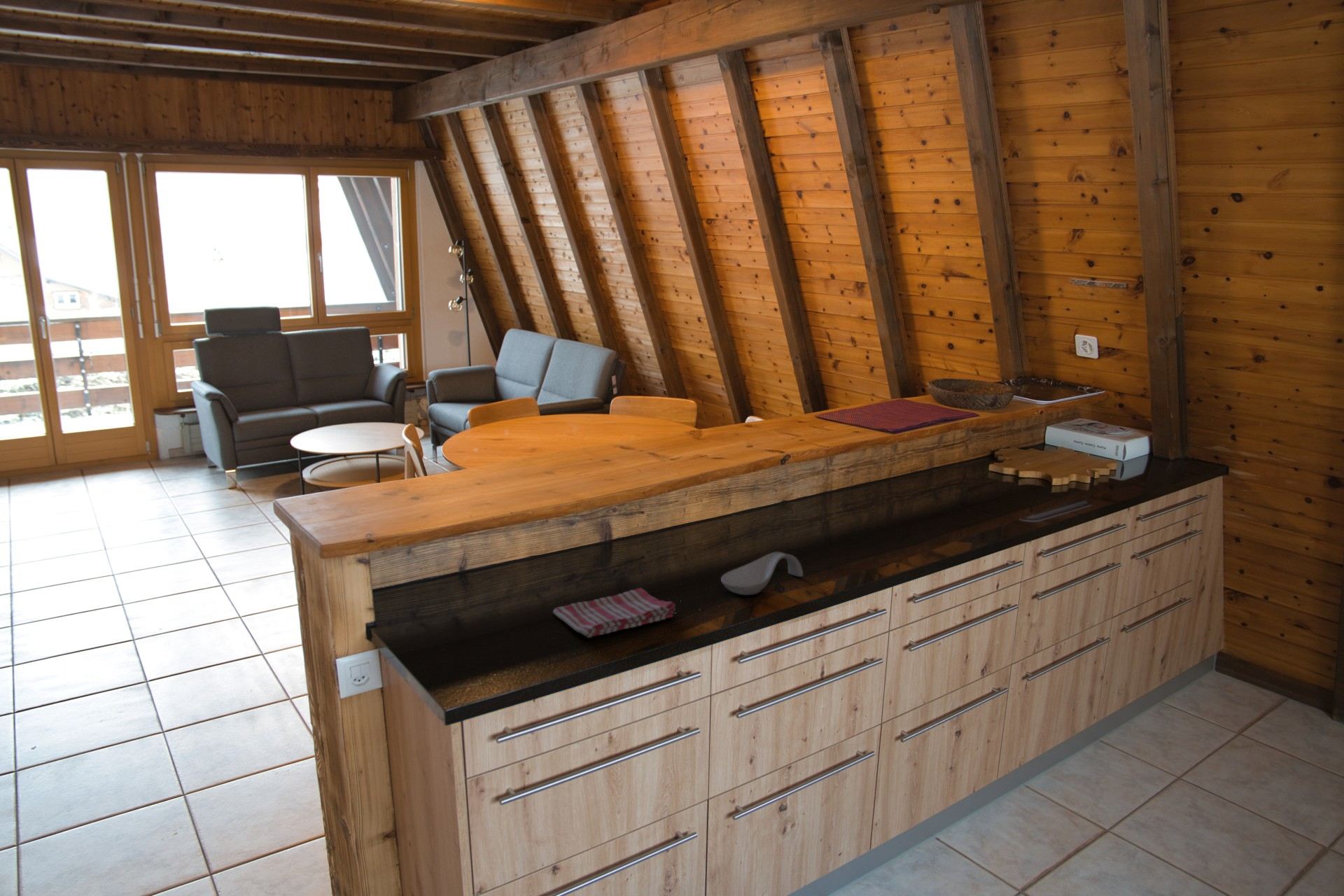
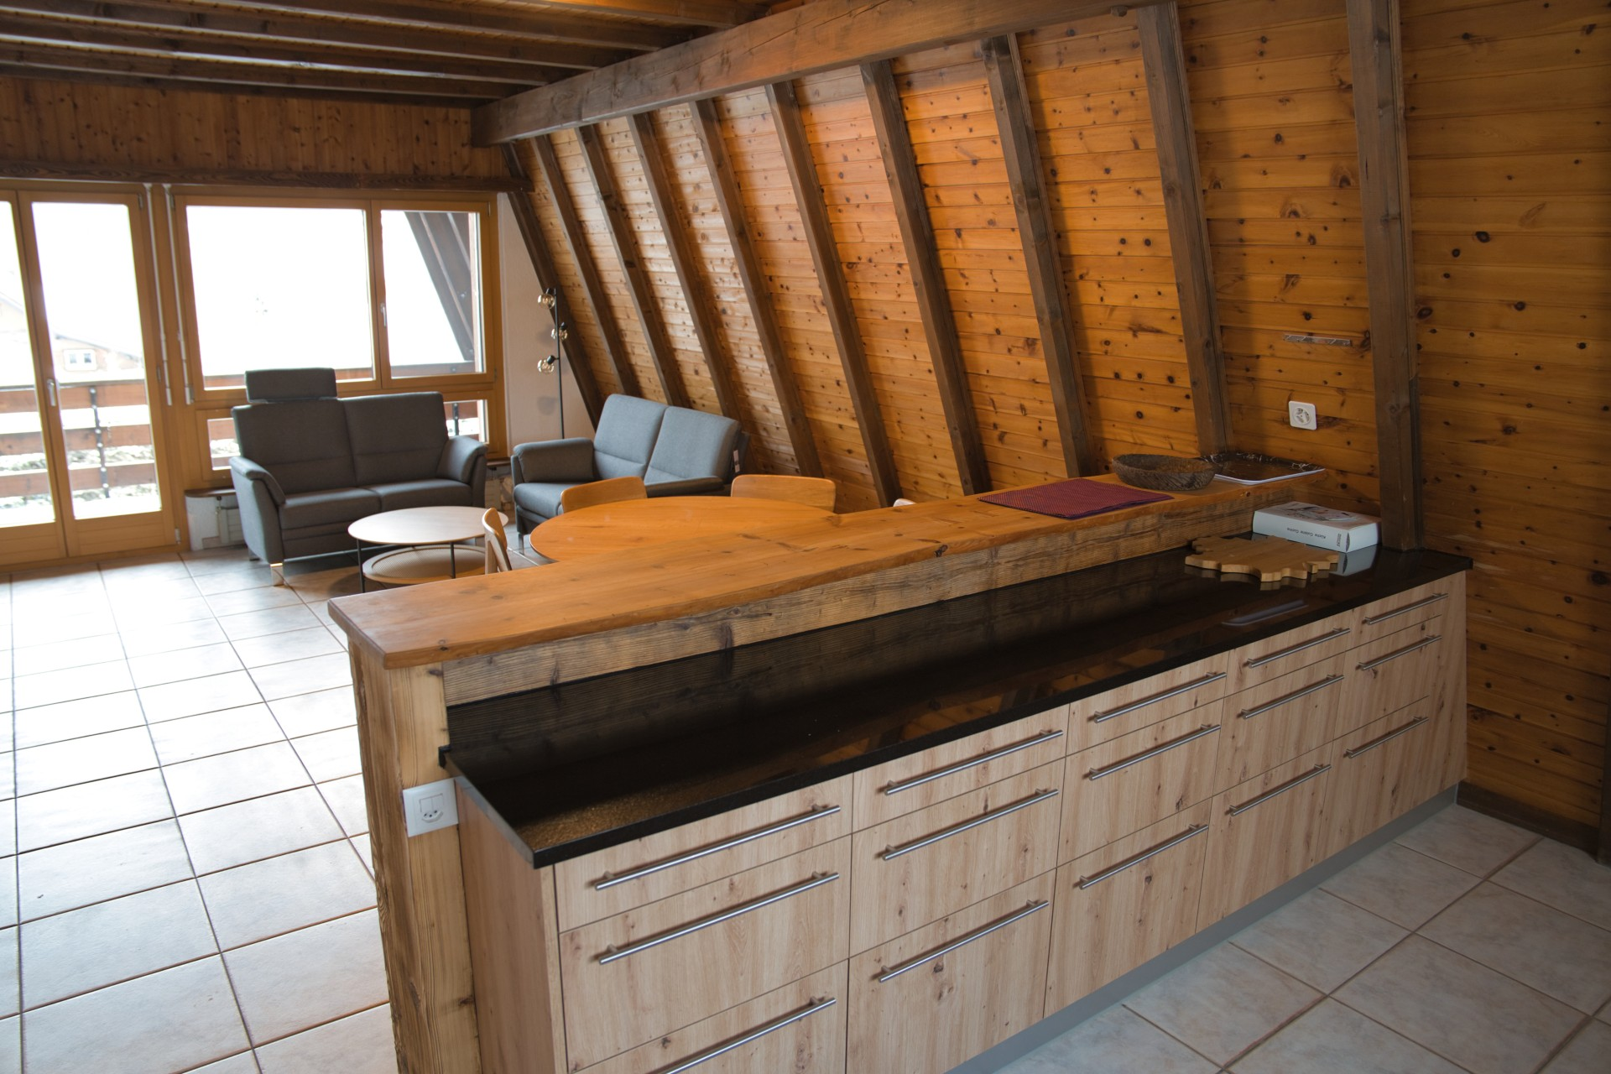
- dish towel (613, 610)
- spoon rest (763, 572)
